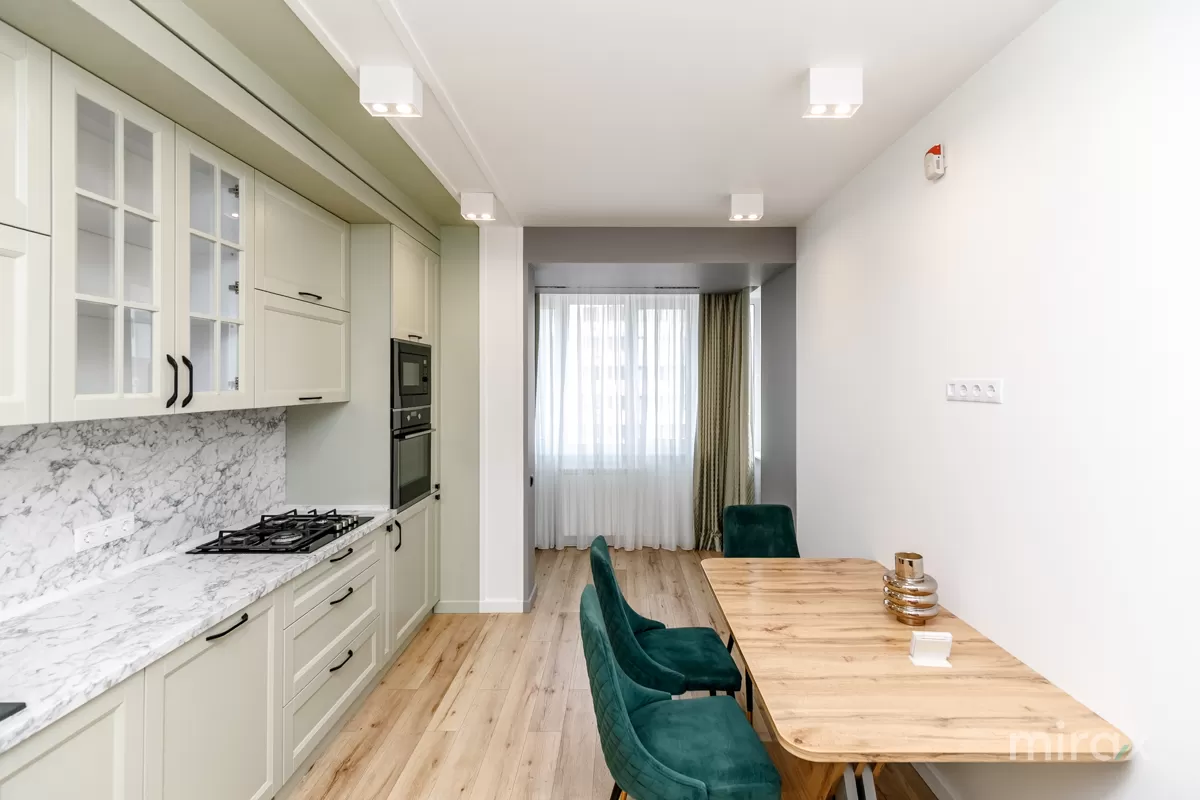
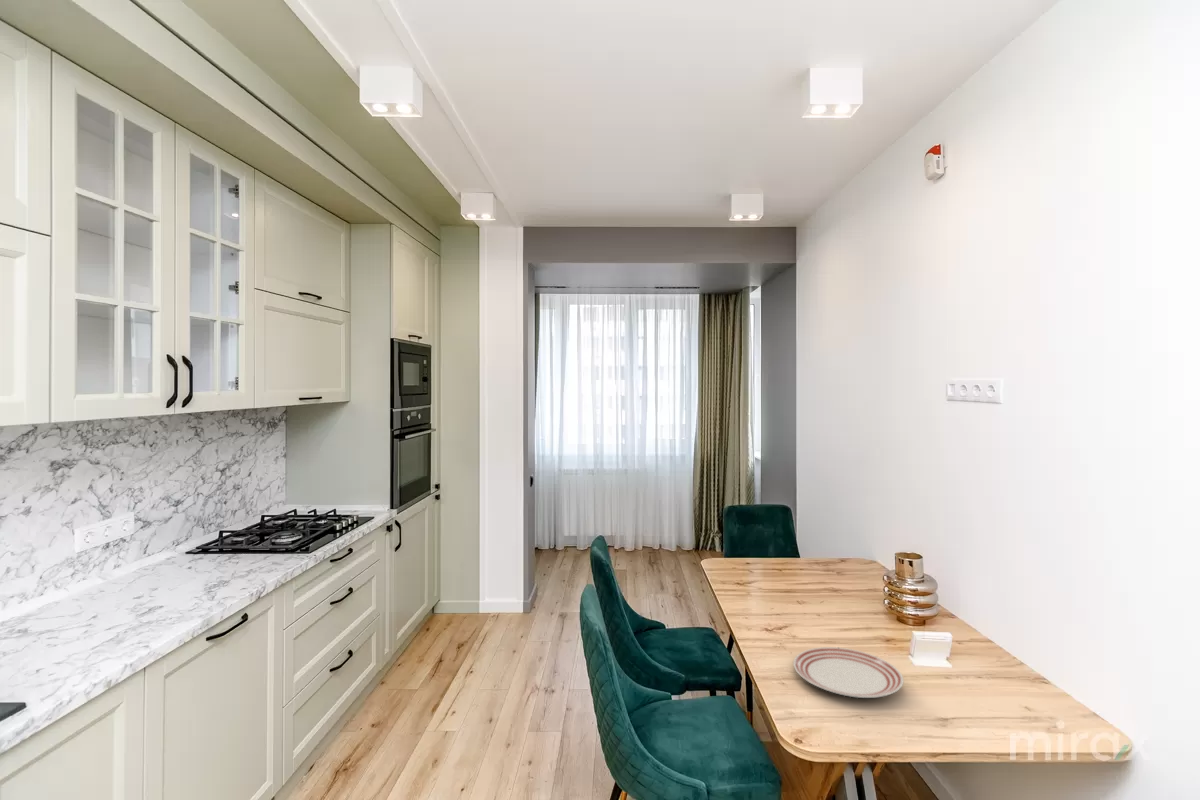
+ dinner plate (846, 674)
